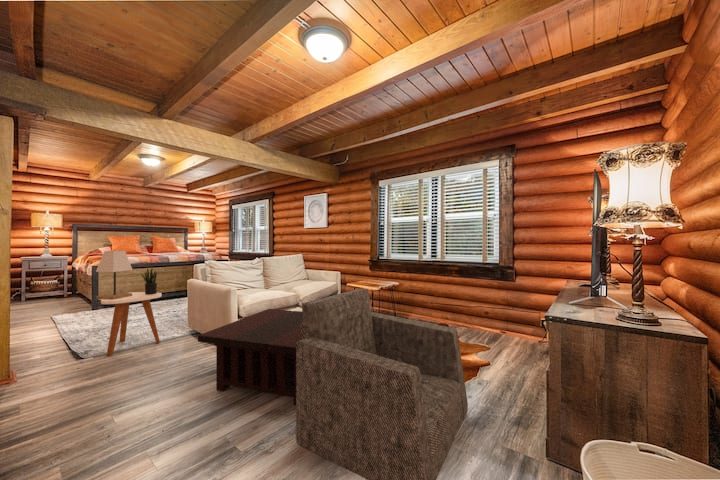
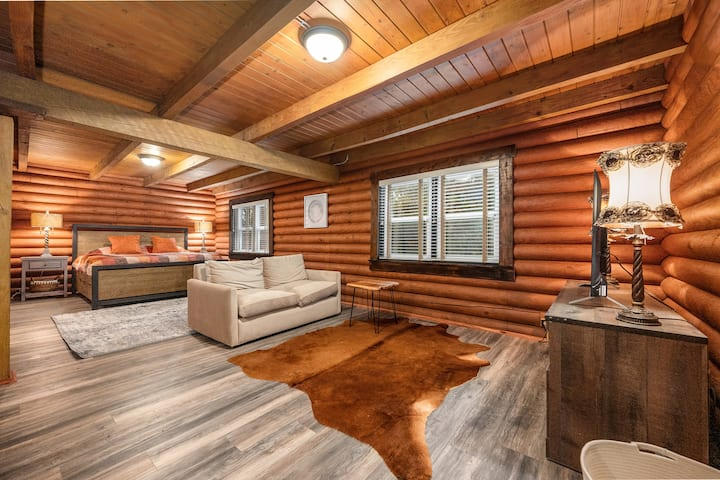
- armchair (383, 362)
- side table (126, 321)
- lamp (114, 273)
- potted plant (149, 280)
- coffee table (282, 350)
